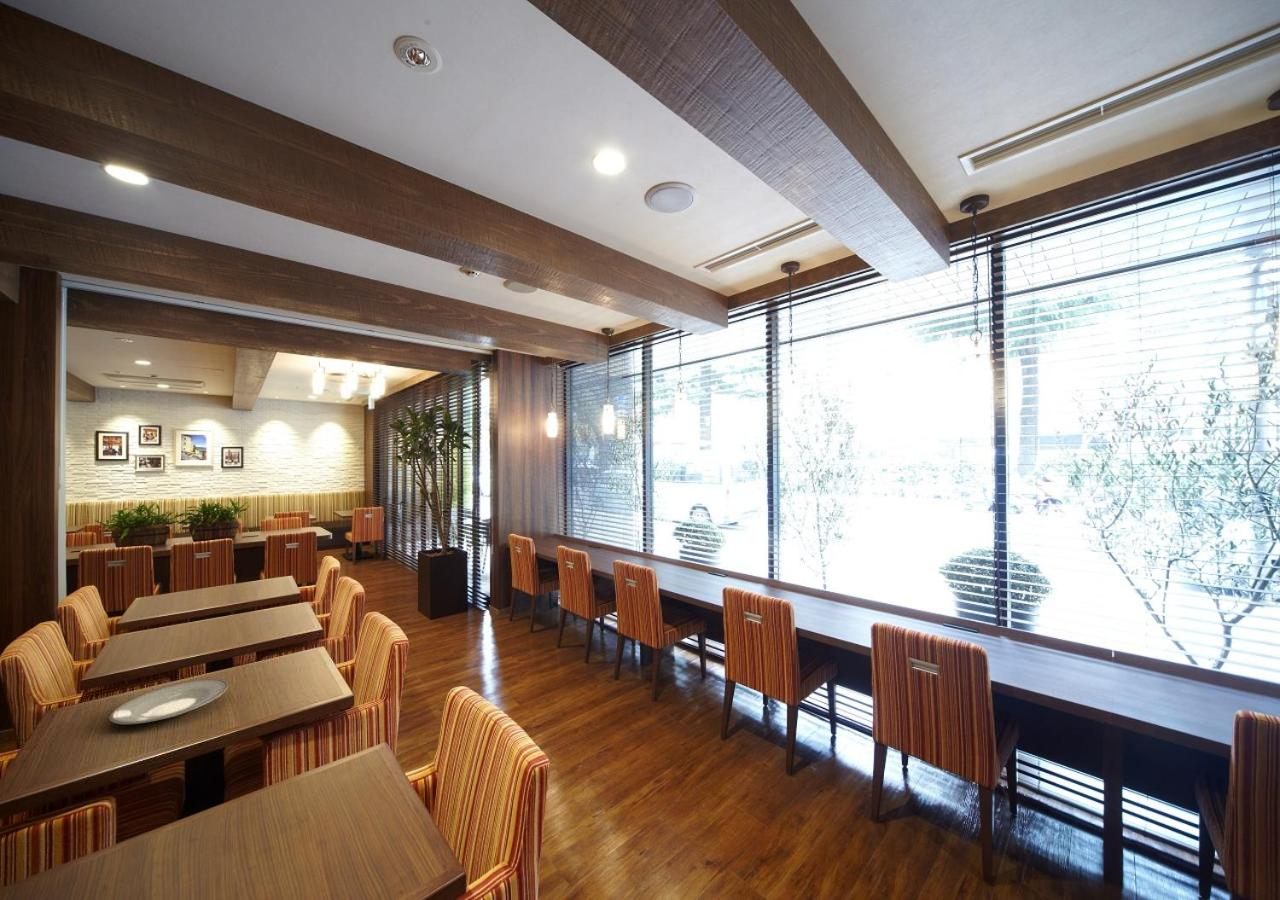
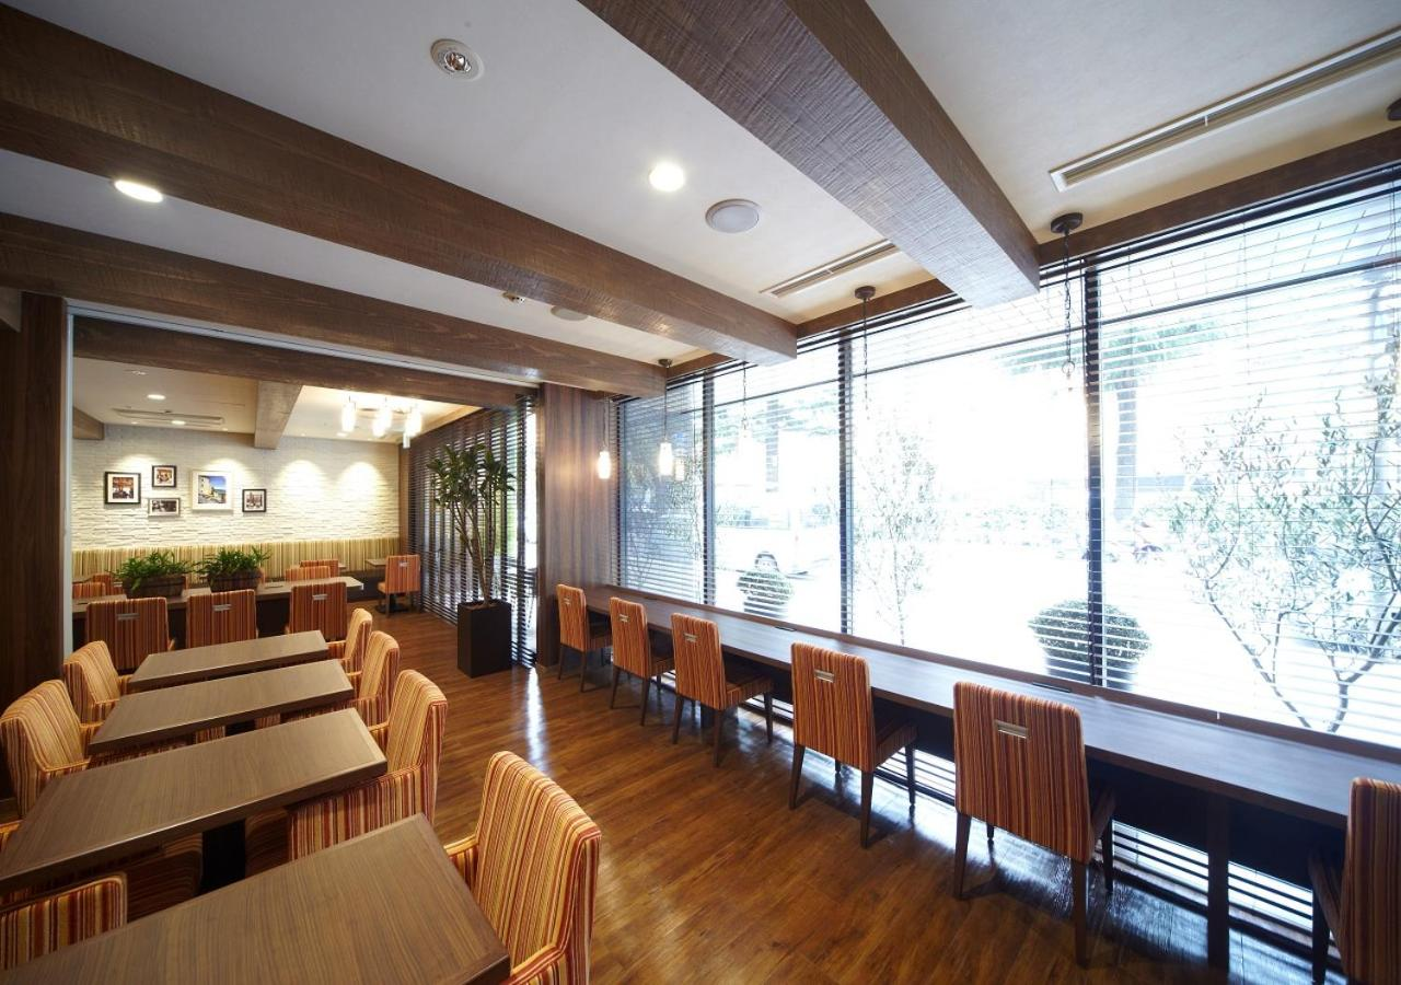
- plate (172, 704)
